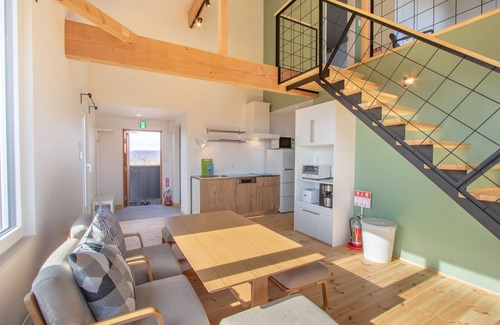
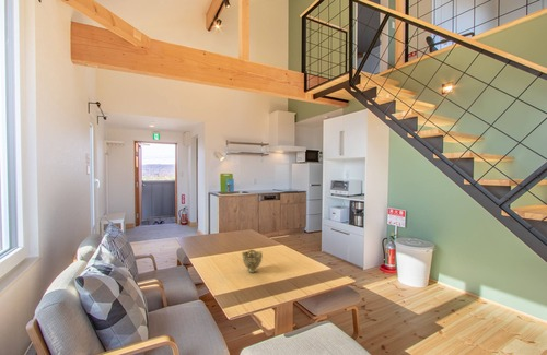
+ decorative bowl (252, 261)
